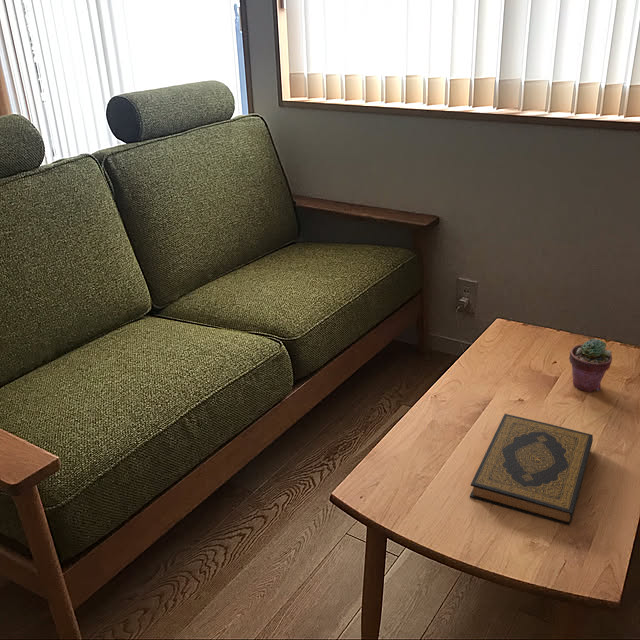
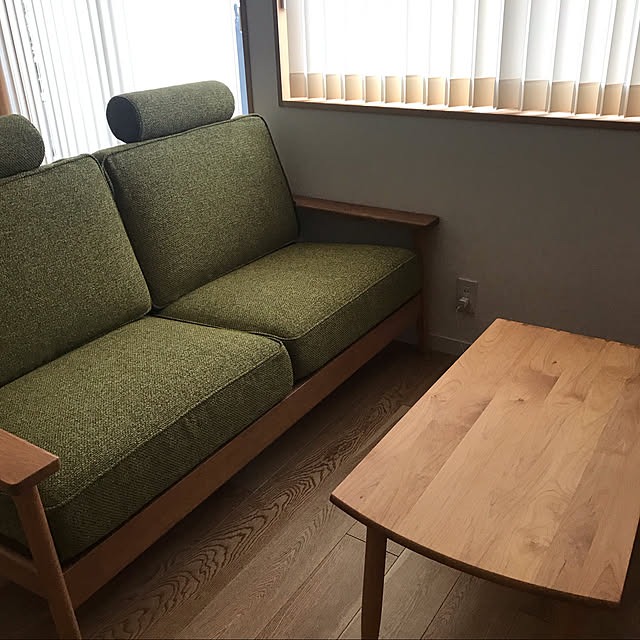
- potted succulent (589, 363)
- hardback book (534, 464)
